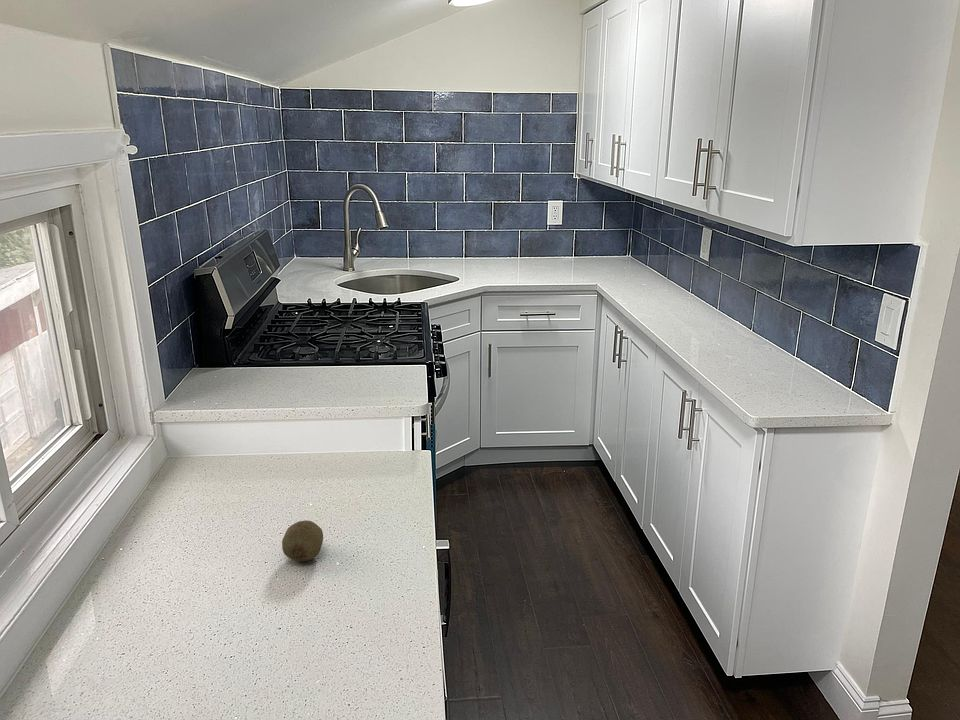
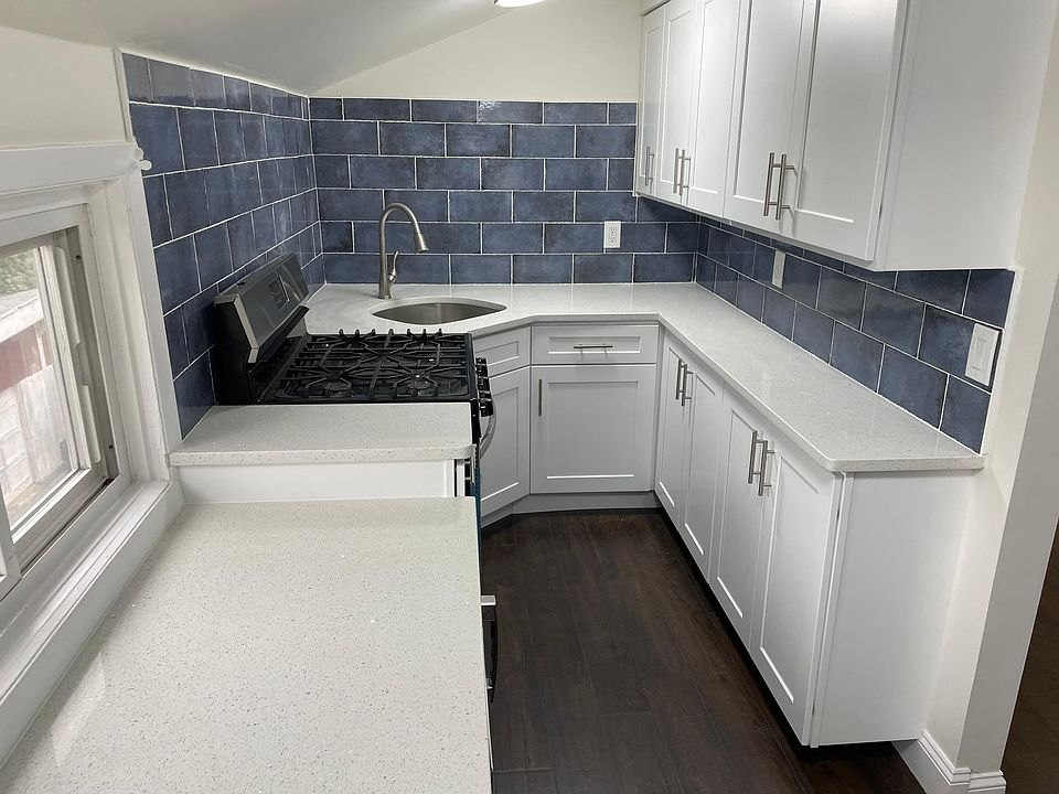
- fruit (303, 541)
